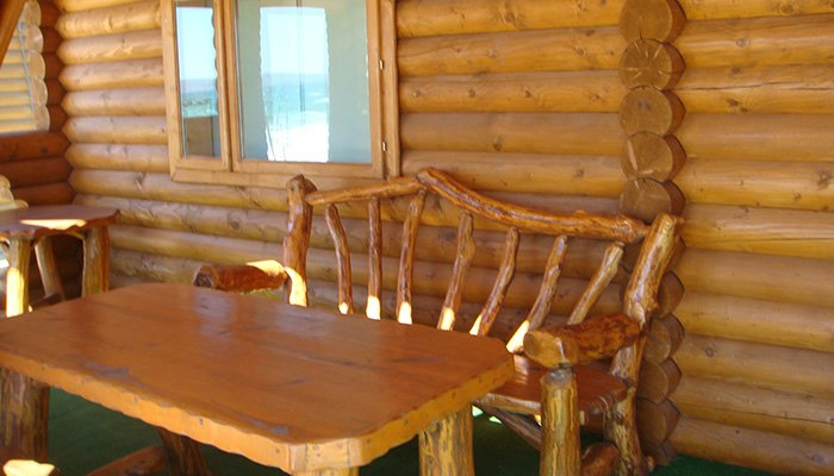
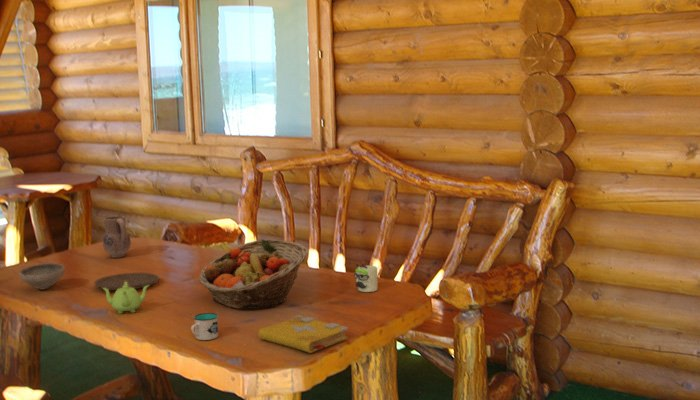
+ plate (127, 281)
+ mug (364, 276)
+ pitcher (116, 236)
+ mug (203, 327)
+ fruit basket (253, 272)
+ spell book (306, 333)
+ bowl (42, 278)
+ teapot (126, 298)
